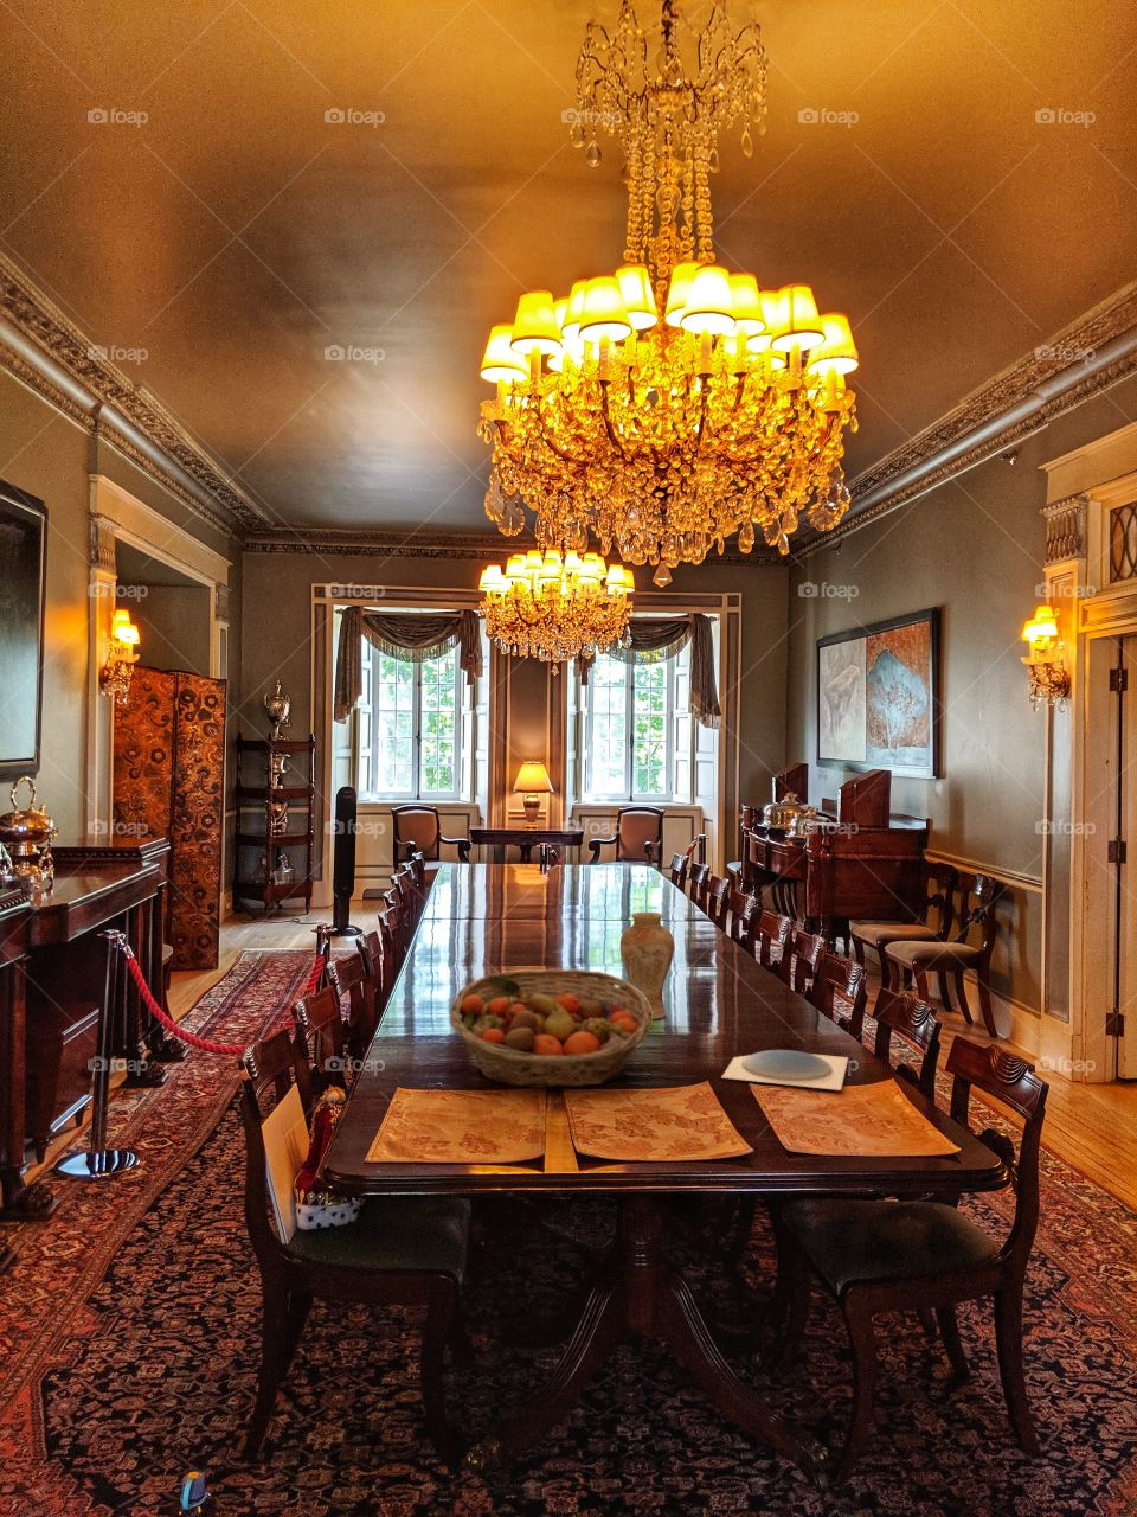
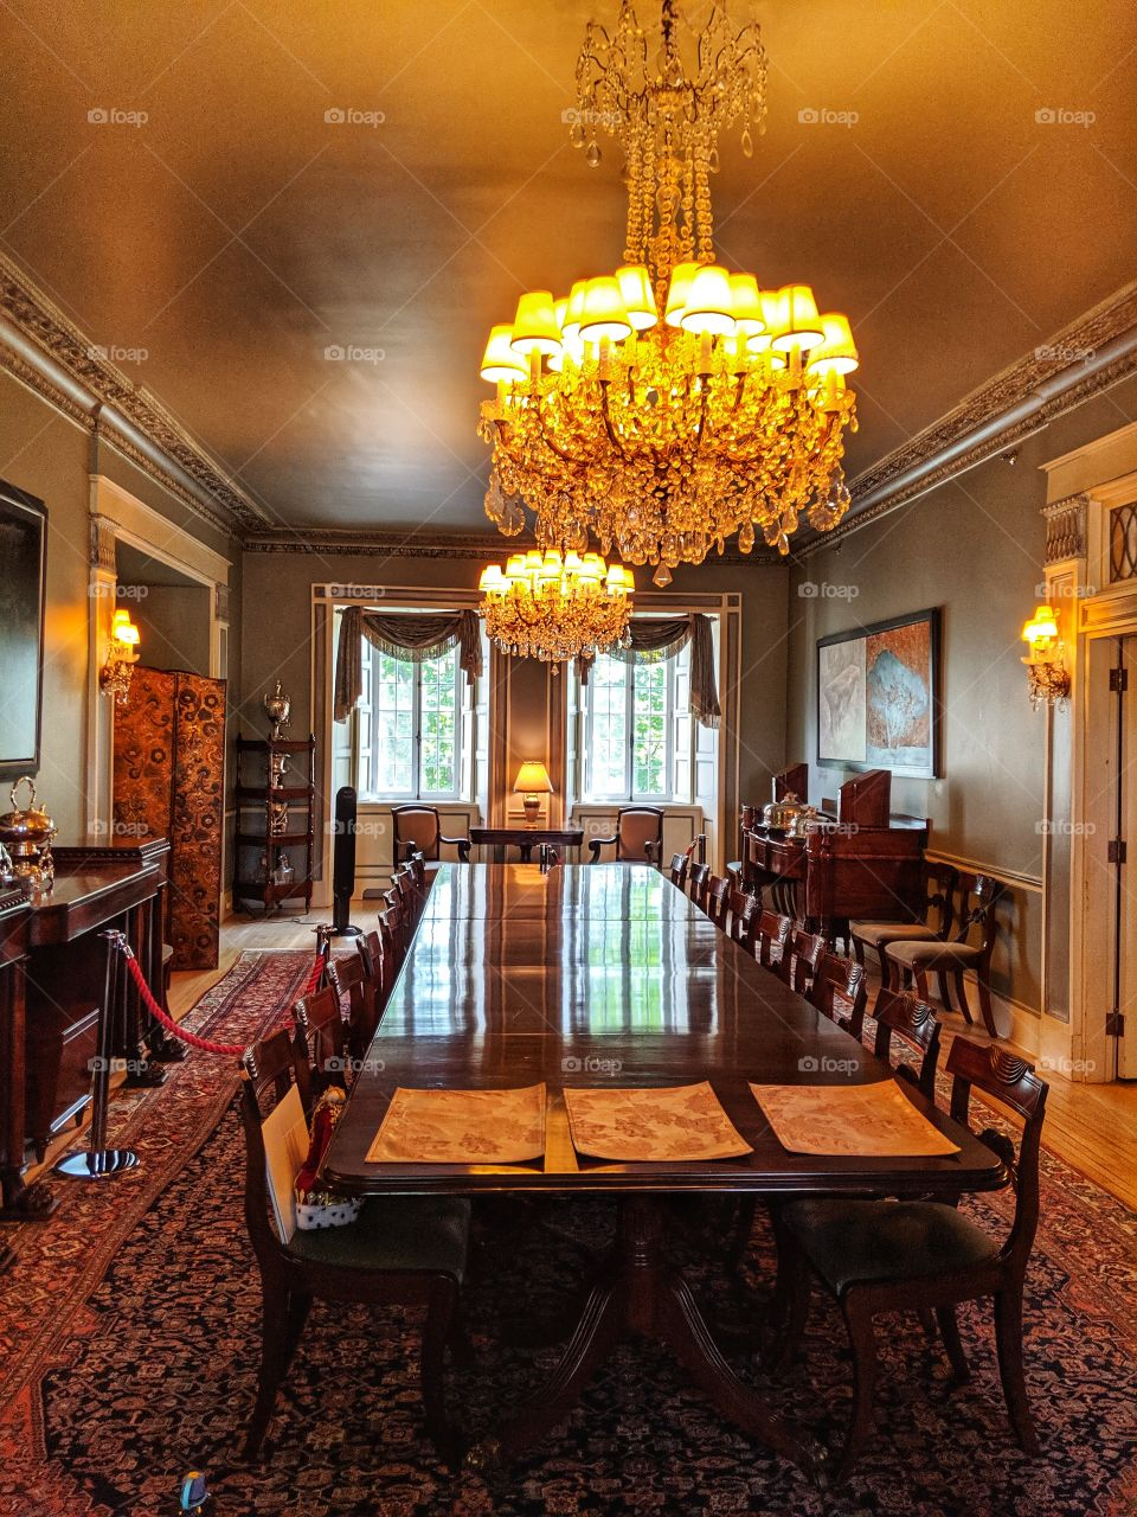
- plate (786, 1062)
- vase (646, 964)
- fruit basket (551, 1025)
